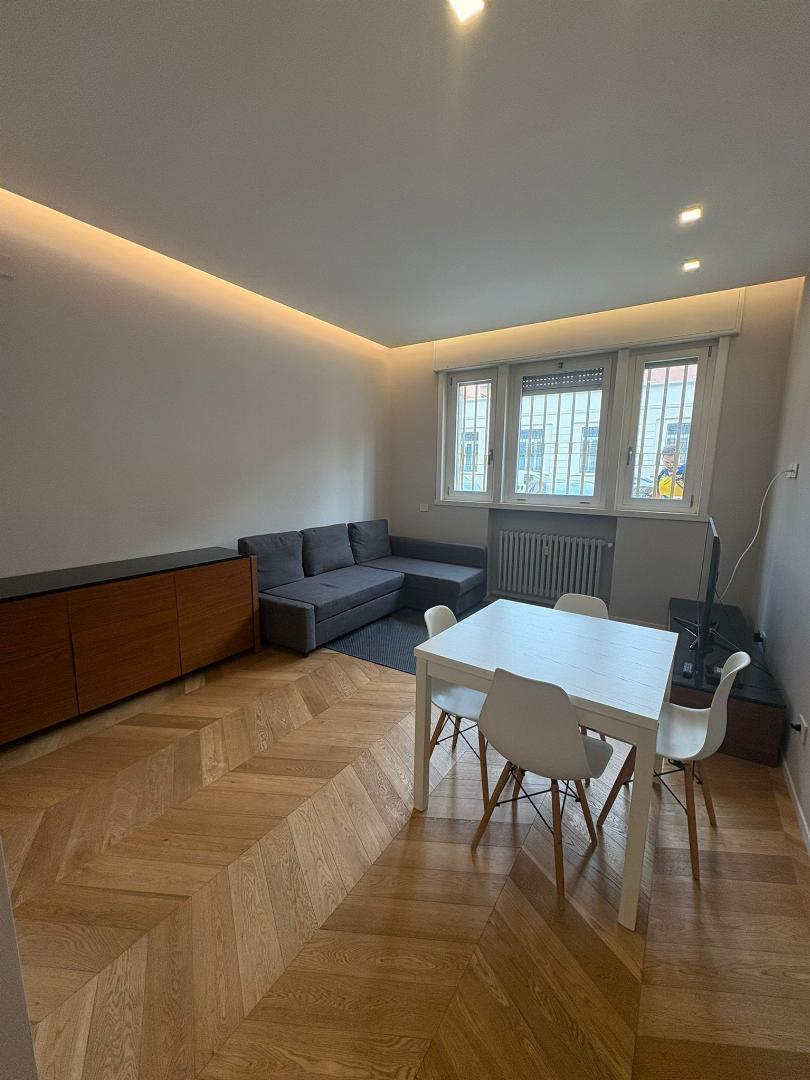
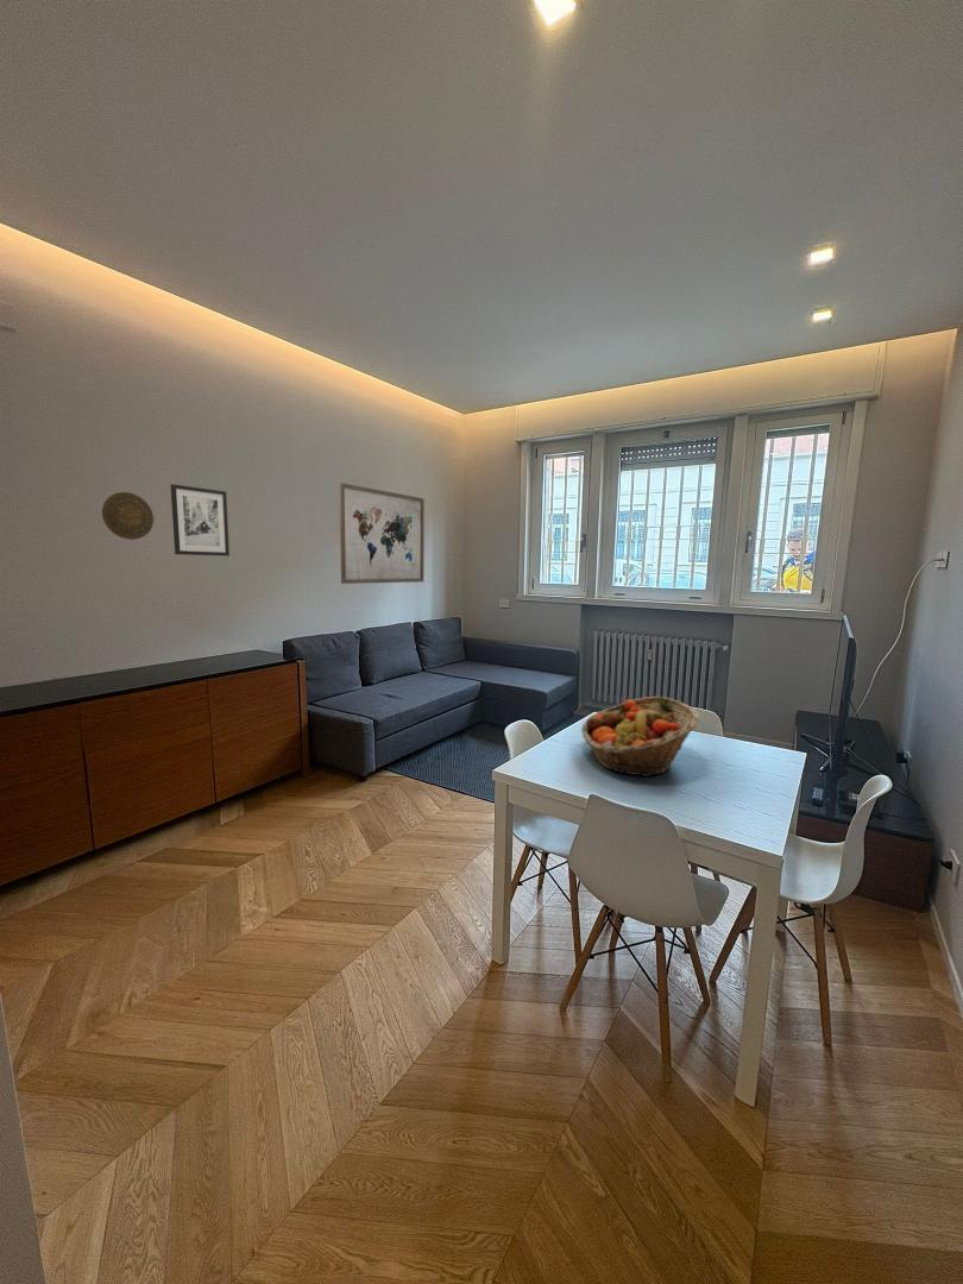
+ wall art (385, 537)
+ fruit basket (637, 731)
+ wall art (201, 522)
+ decorative plate (130, 516)
